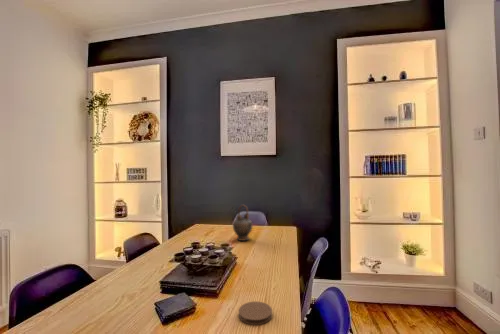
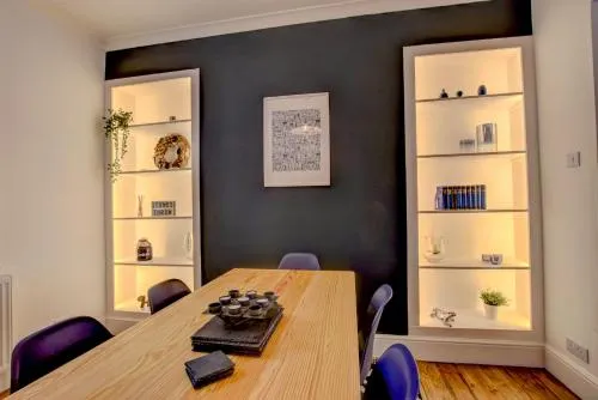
- coaster (255, 312)
- teapot (244, 222)
